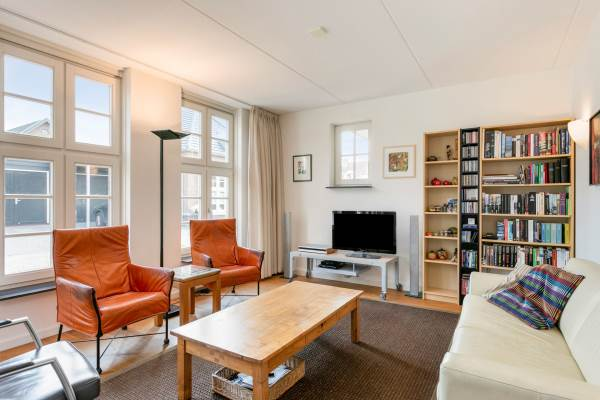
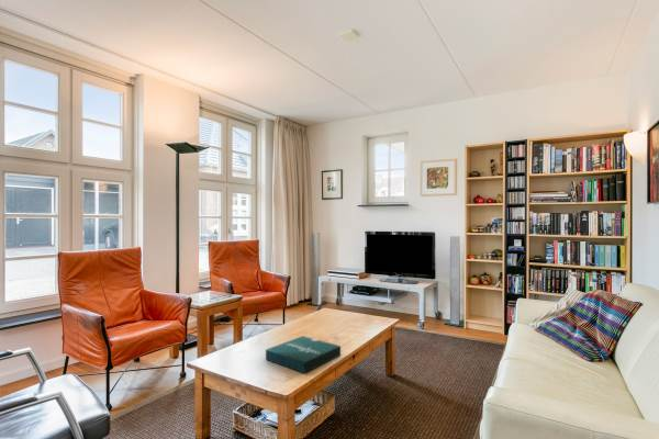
+ pizza box (303, 352)
